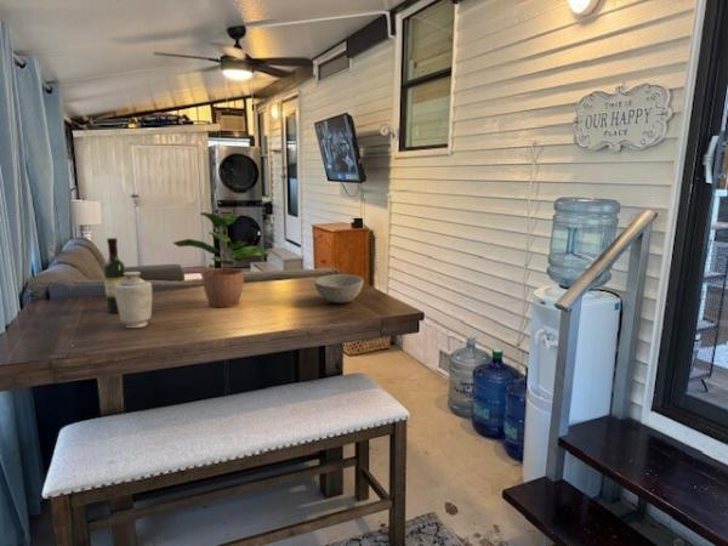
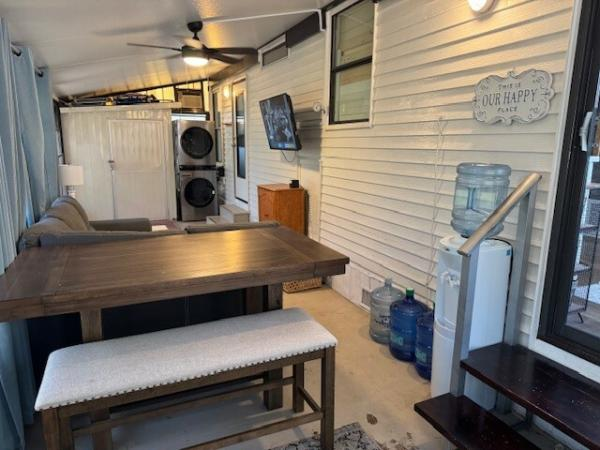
- potted plant (223, 257)
- bowl (339, 290)
- vase (133, 298)
- wine bottle (114, 274)
